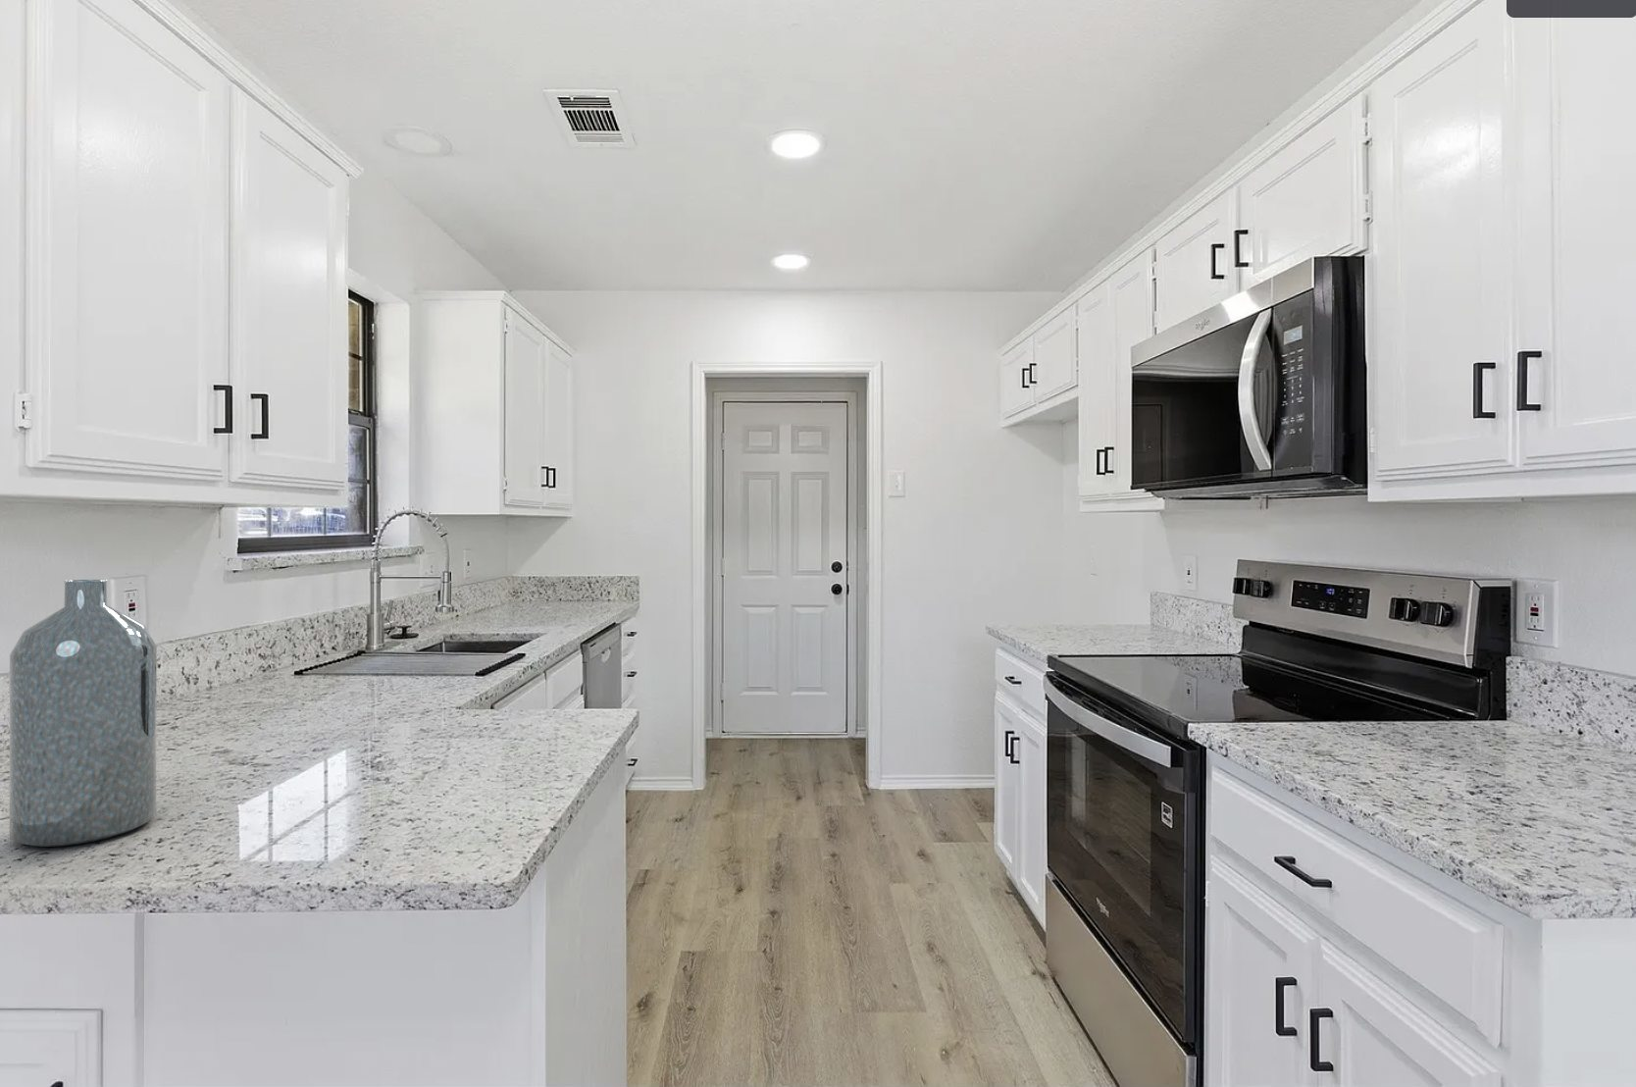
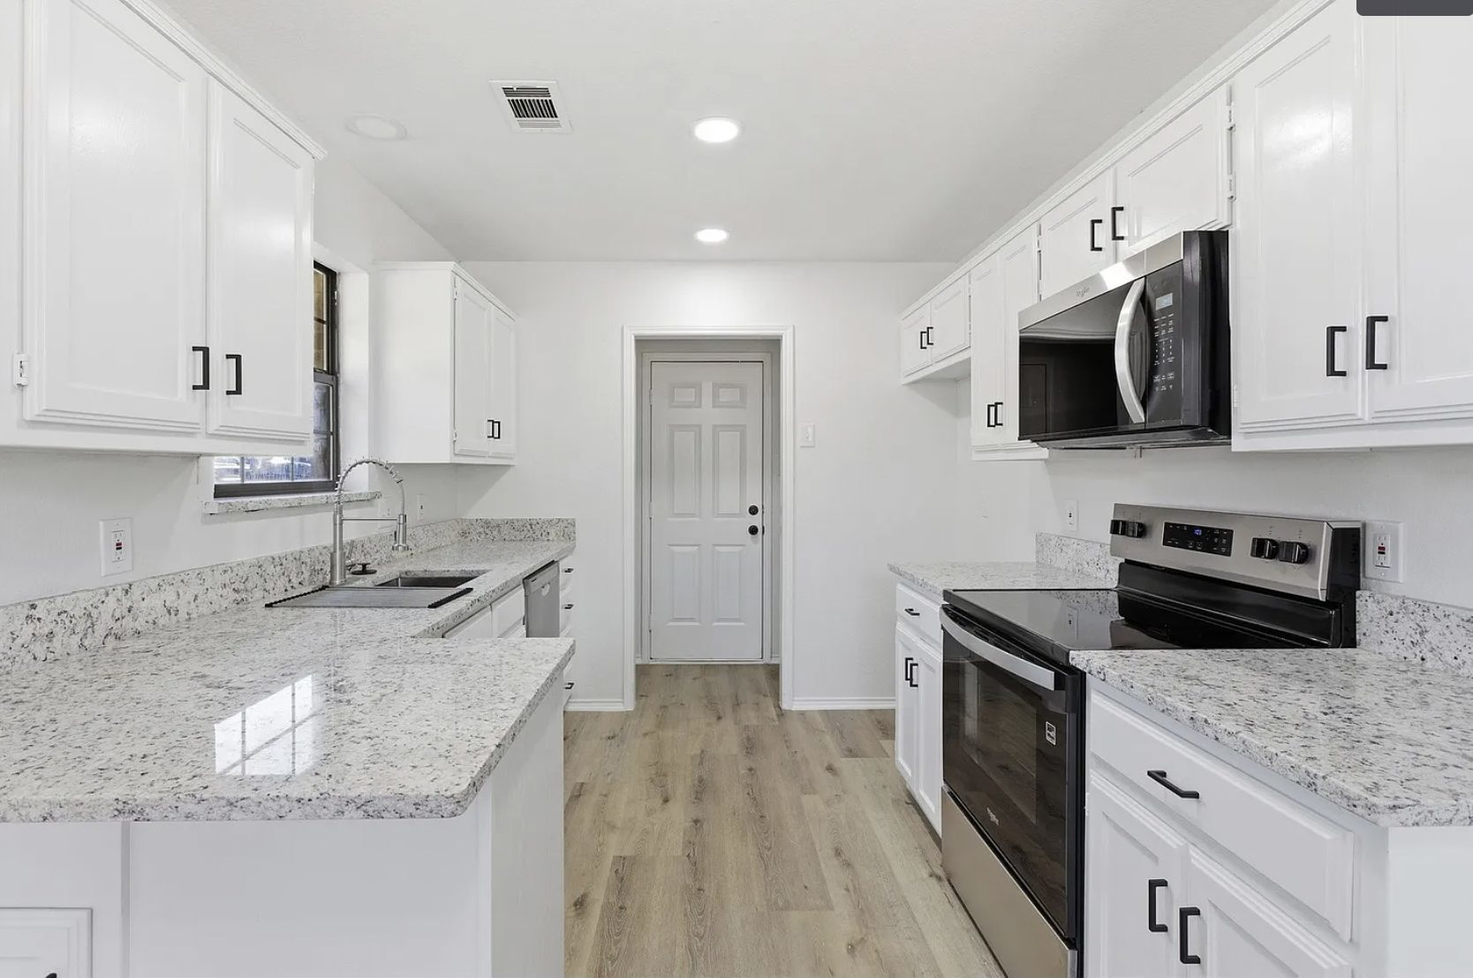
- bottle (85, 705)
